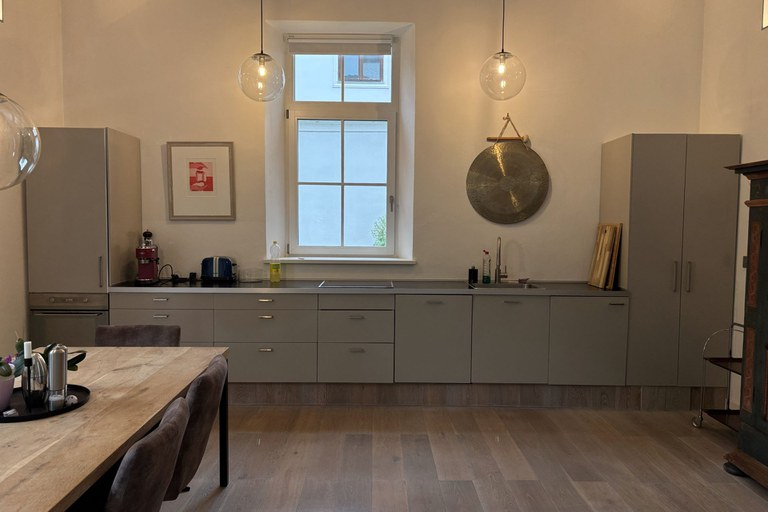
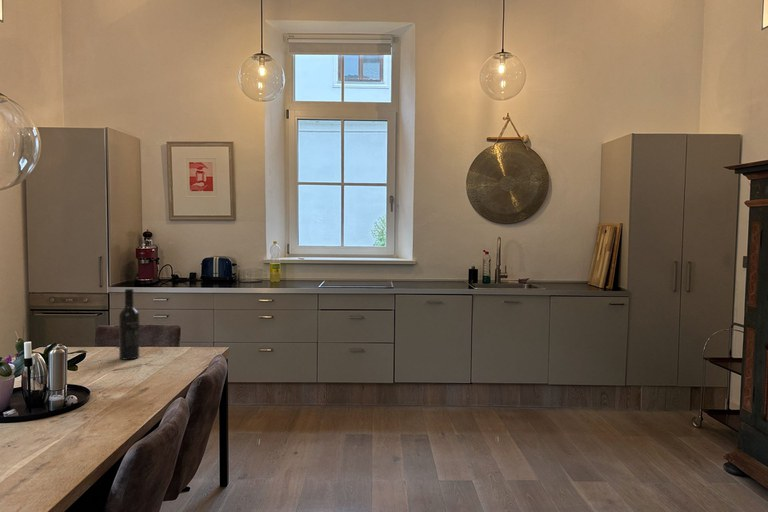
+ wine bottle (129, 323)
